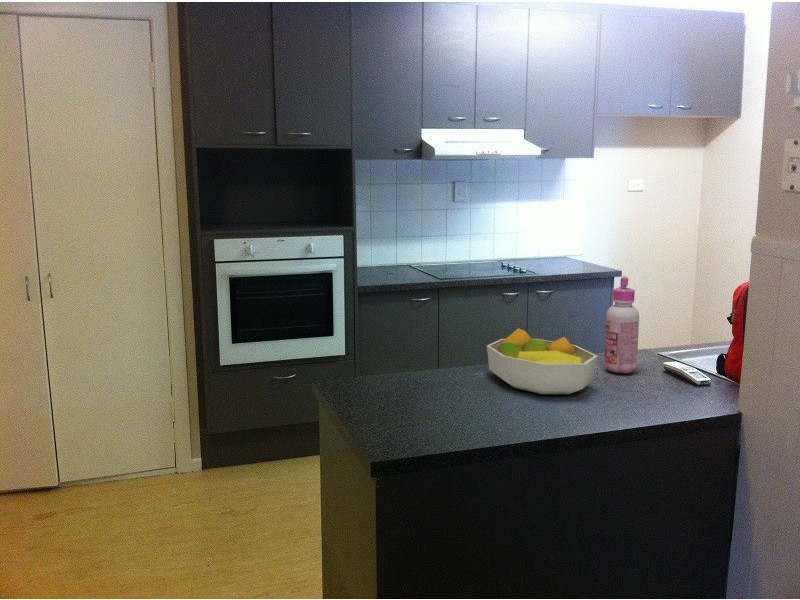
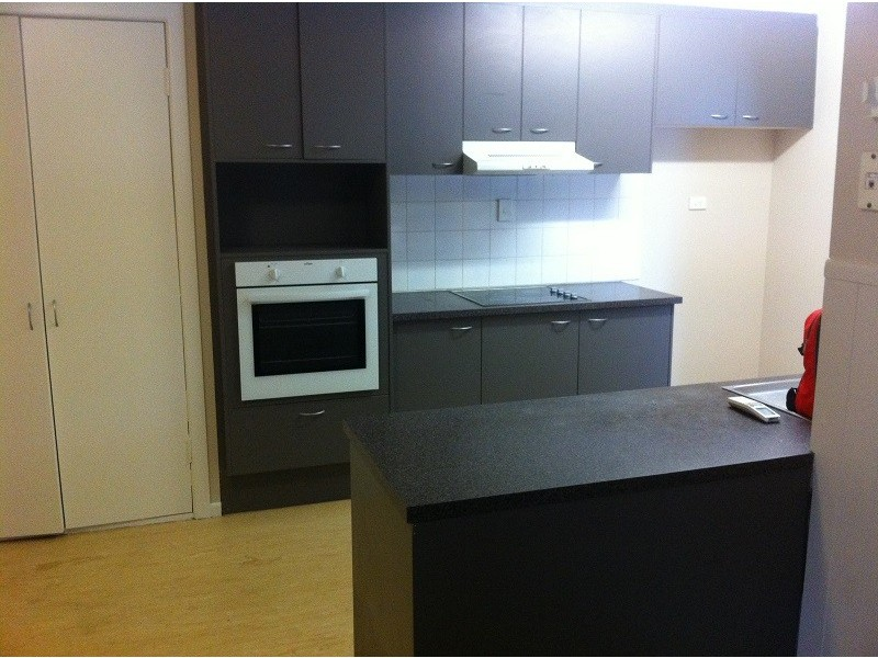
- fruit bowl (540, 359)
- glue bottle (622, 324)
